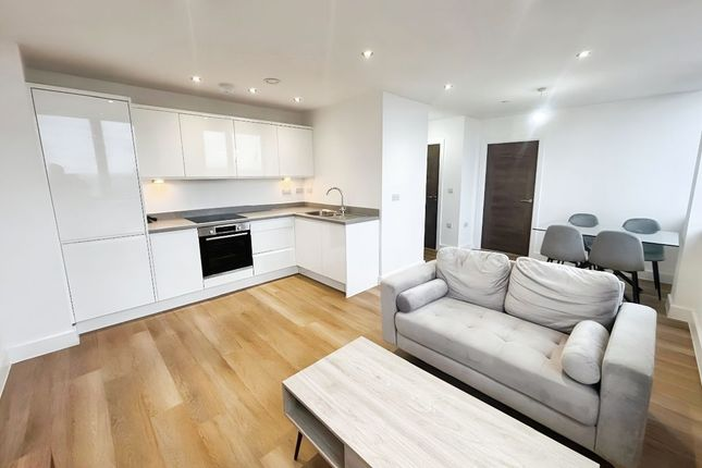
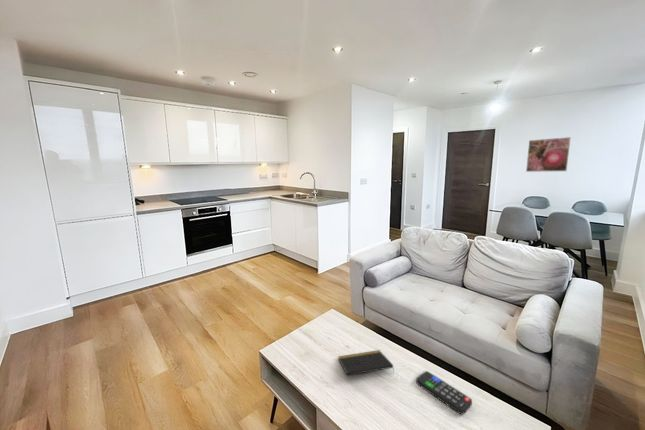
+ notepad (364, 361)
+ remote control (442, 390)
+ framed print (547, 155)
